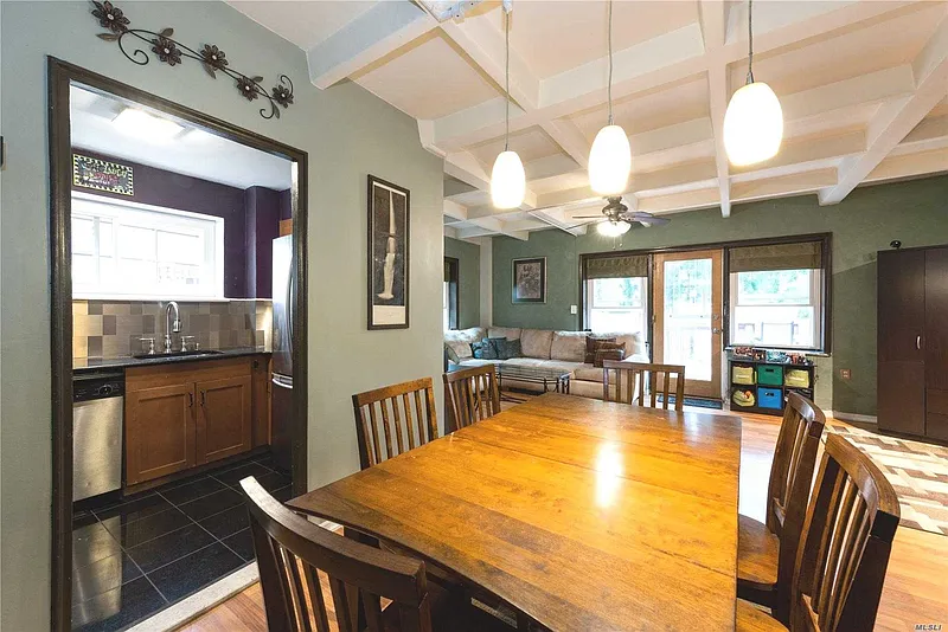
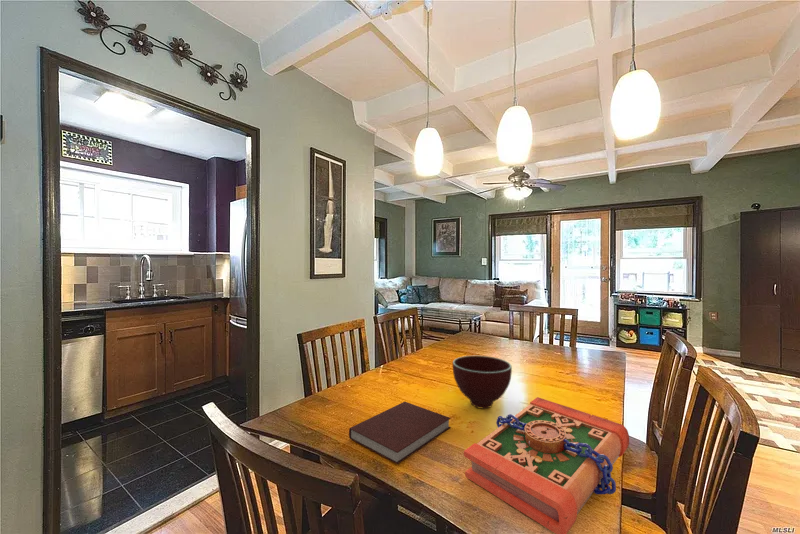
+ book (547, 450)
+ notebook (401, 427)
+ bowl (481, 384)
